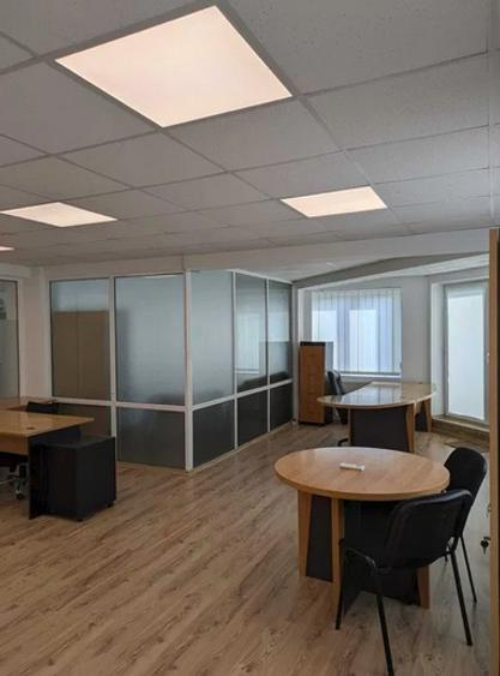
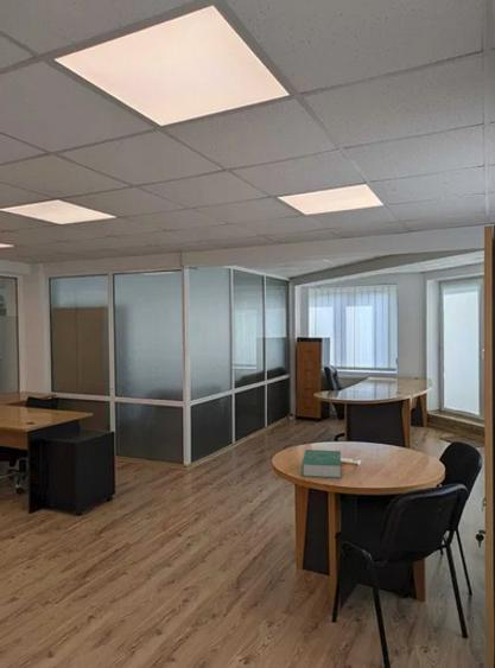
+ book (322, 463)
